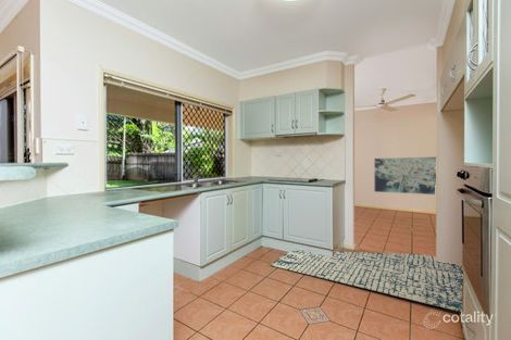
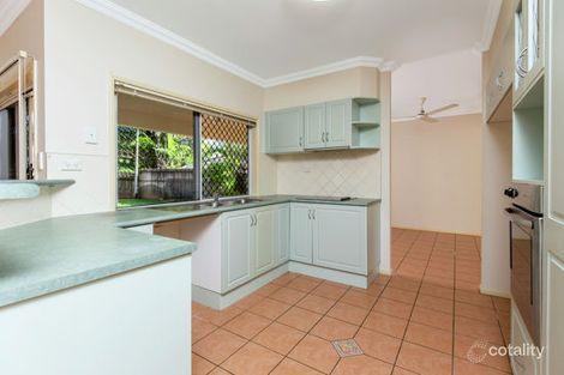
- rug (372, 263)
- wall art (403, 175)
